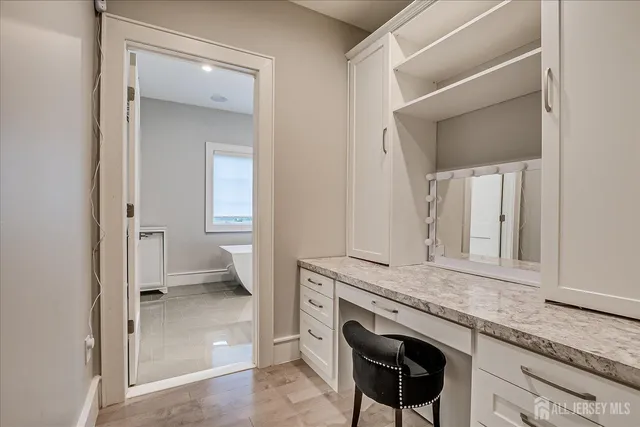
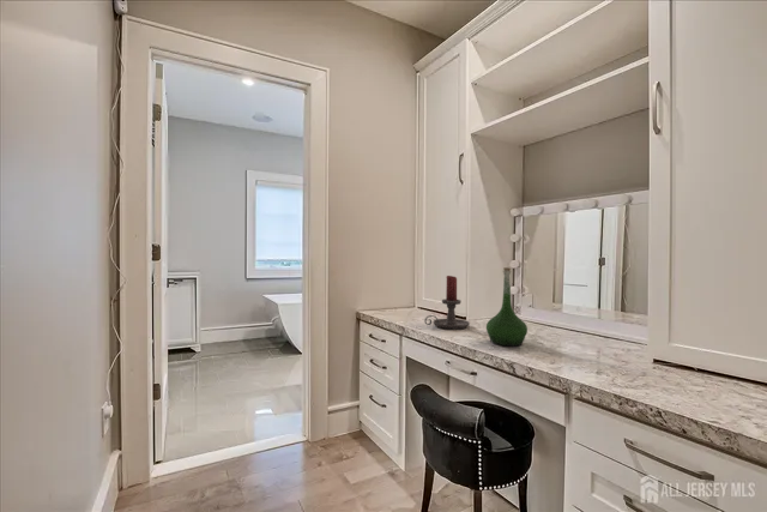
+ vase (506, 305)
+ candle holder (446, 301)
